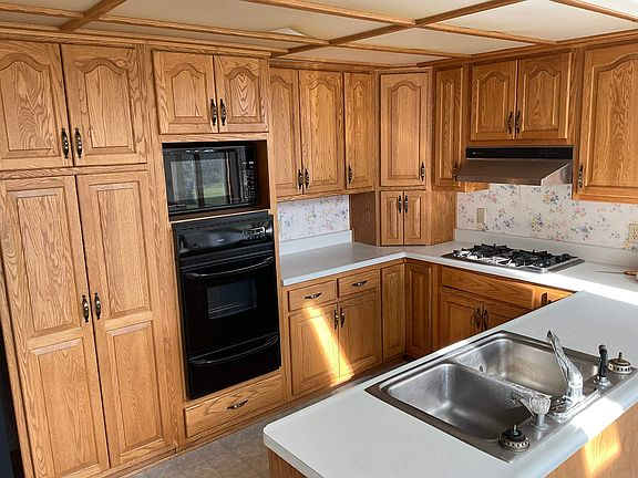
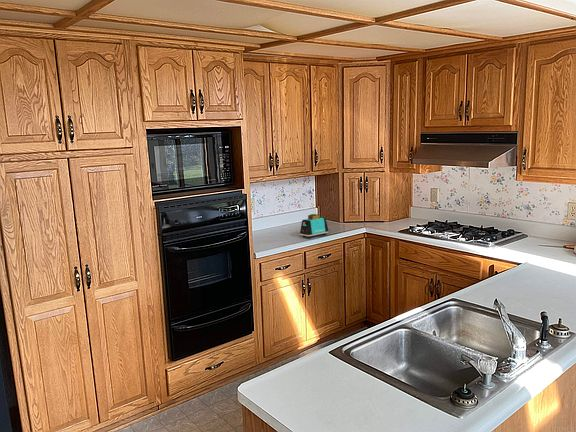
+ toaster (314, 225)
